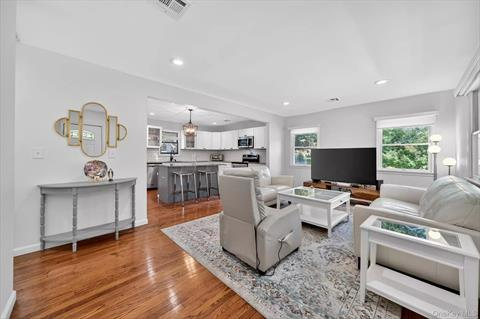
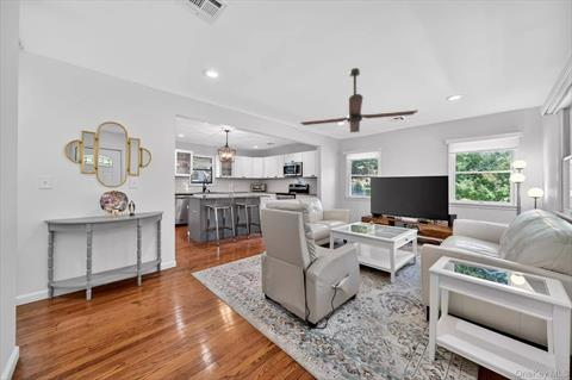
+ ceiling fan (354, 95)
